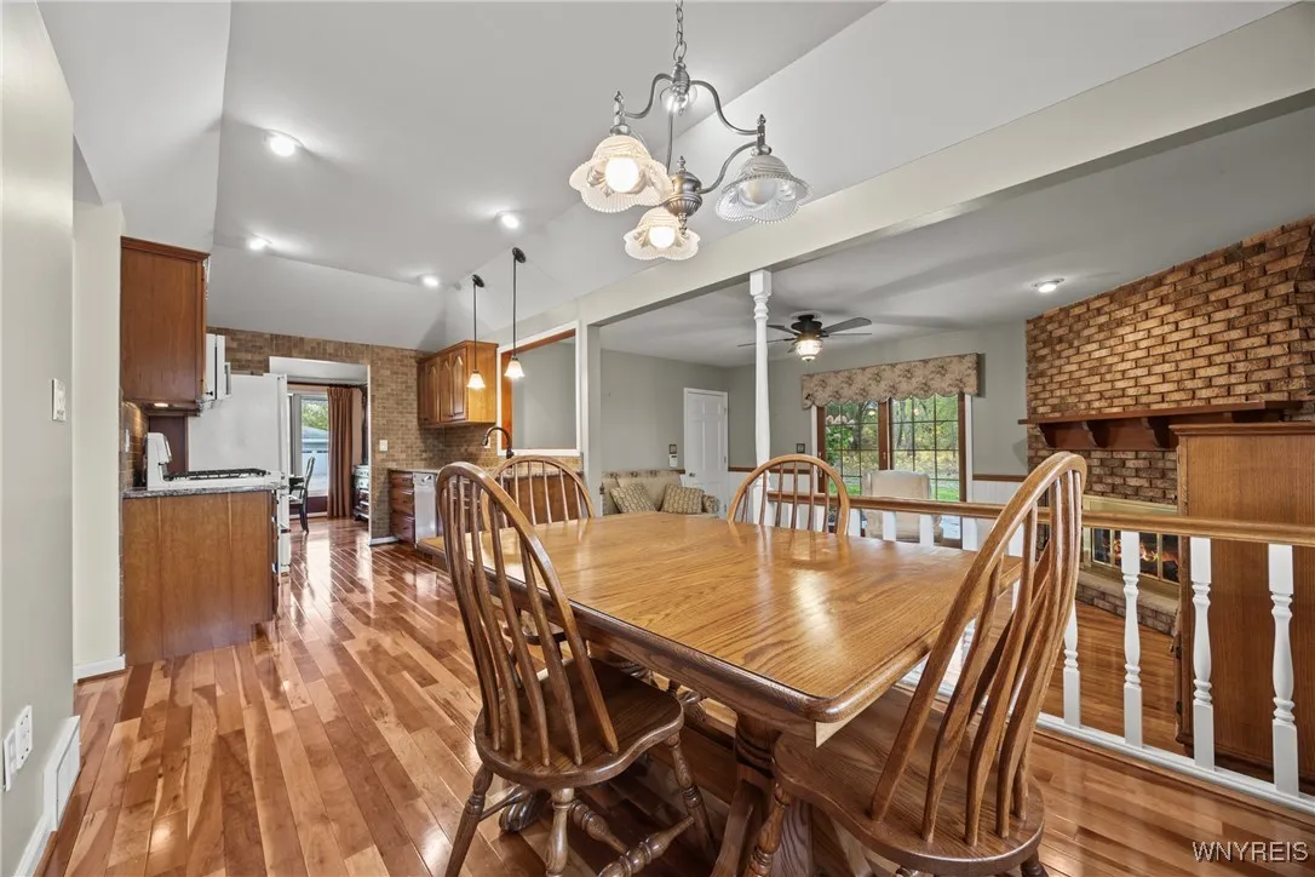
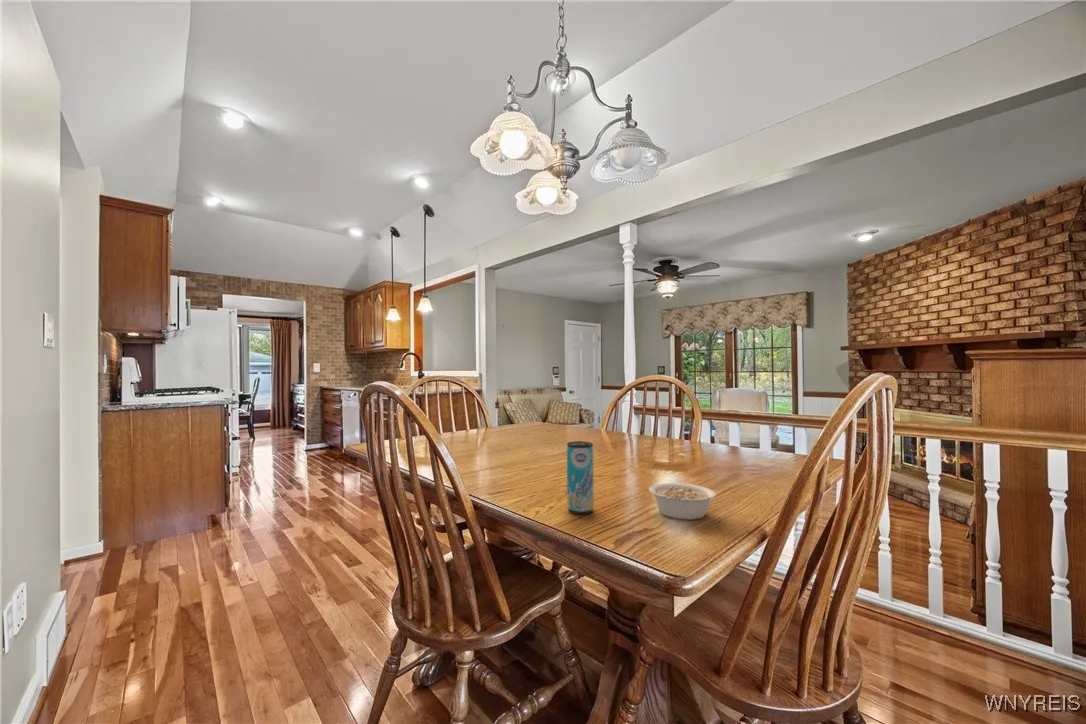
+ legume (684, 499)
+ beverage can (580, 477)
